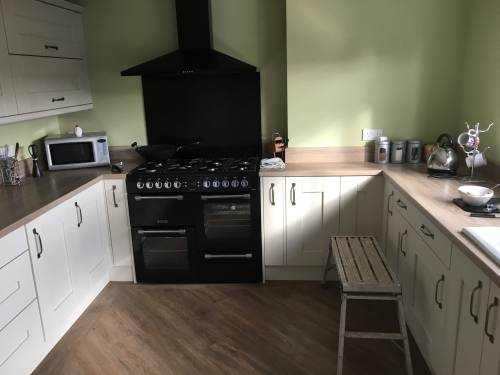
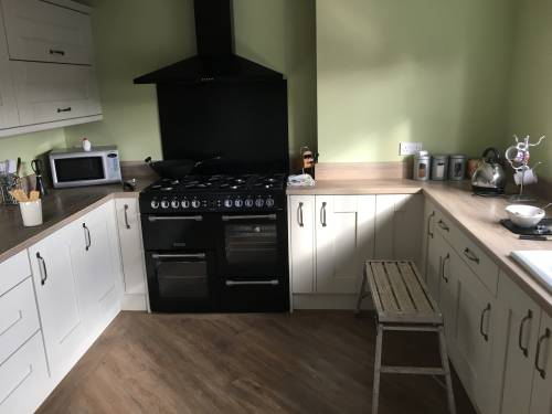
+ utensil holder (26, 206)
